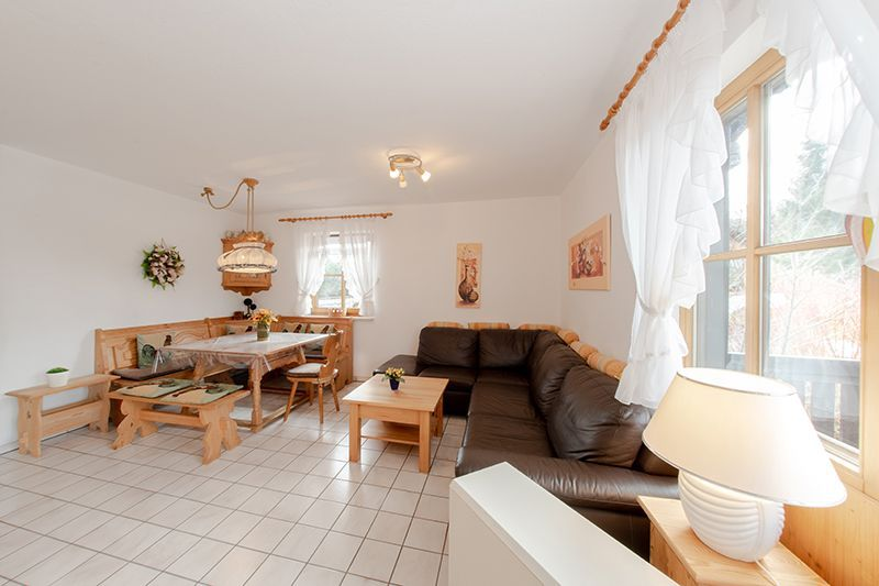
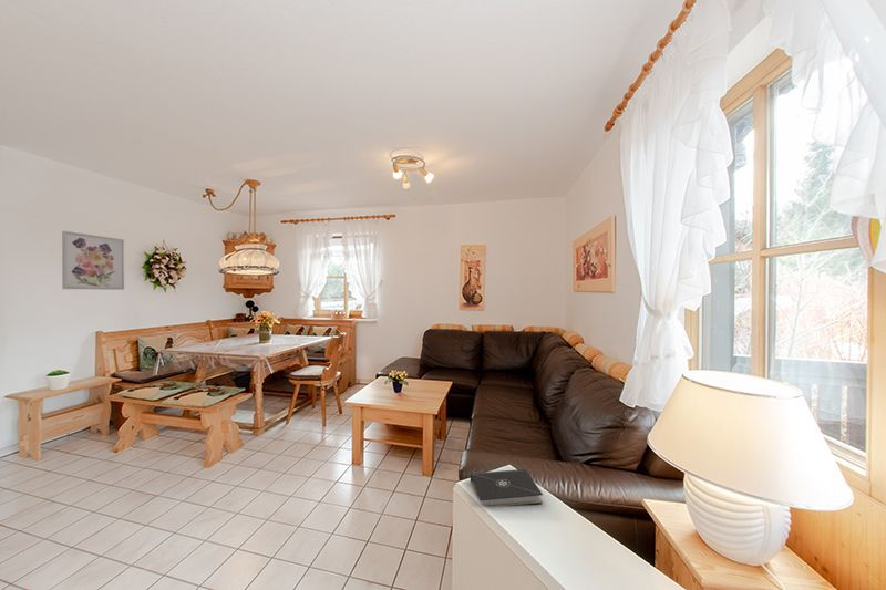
+ book (504, 487)
+ wall art (95, 262)
